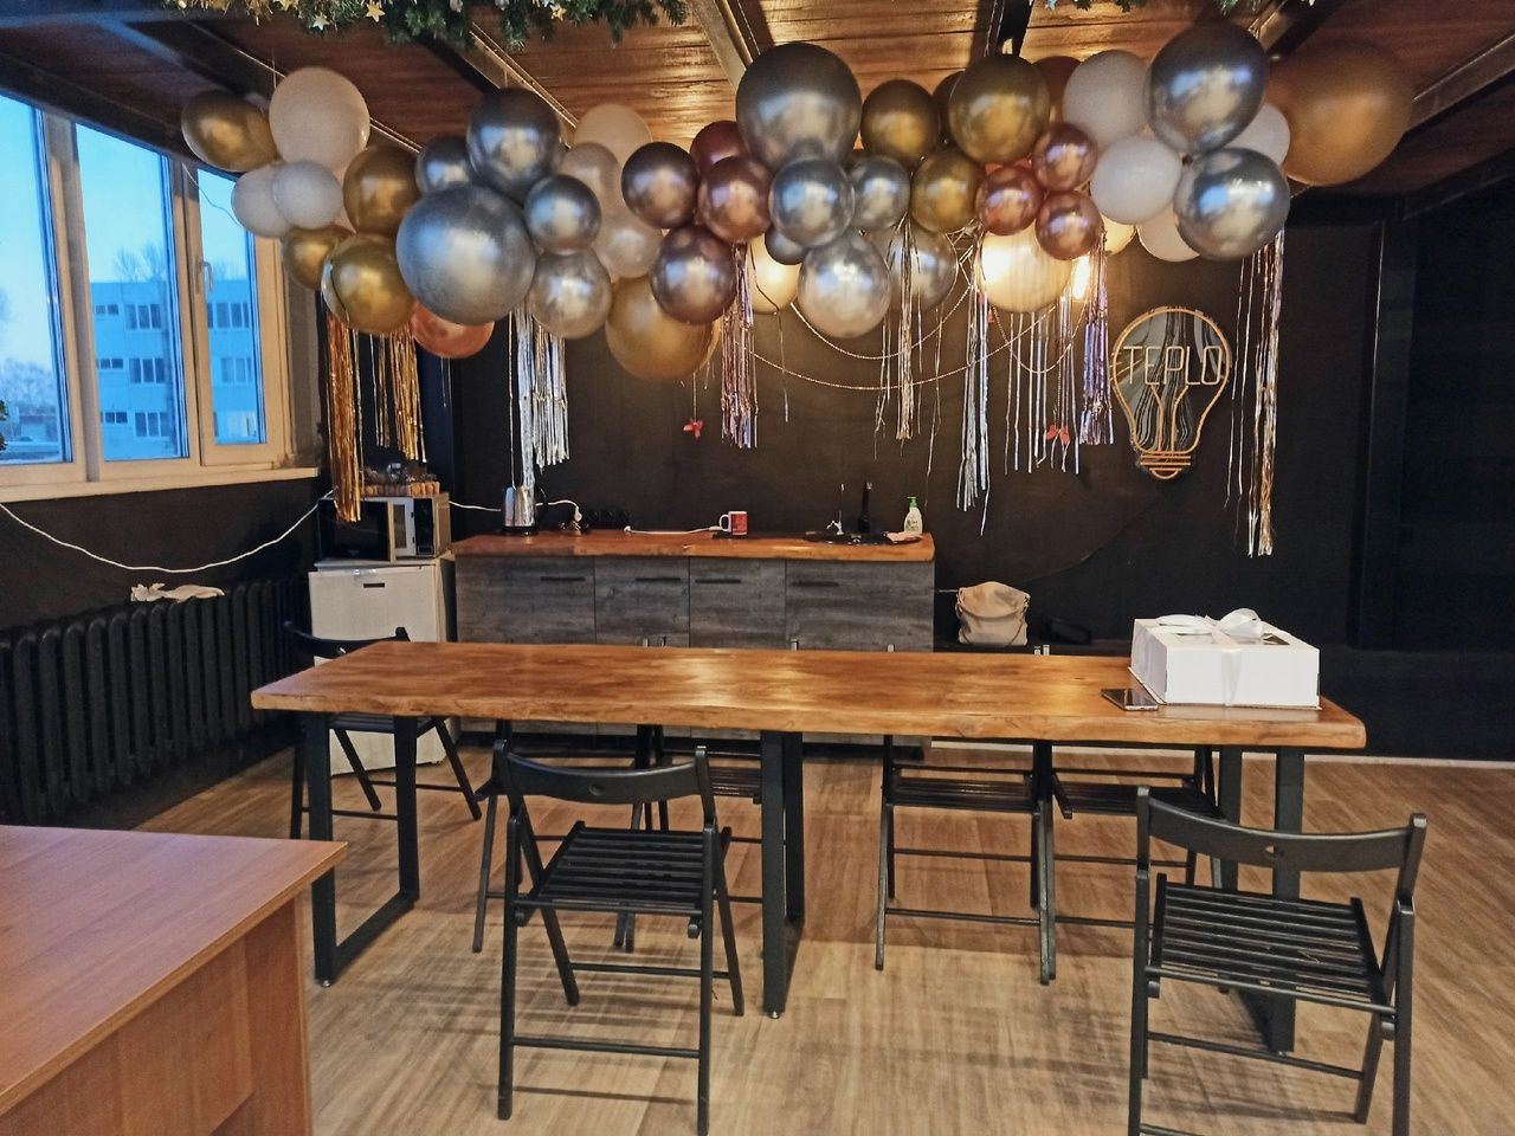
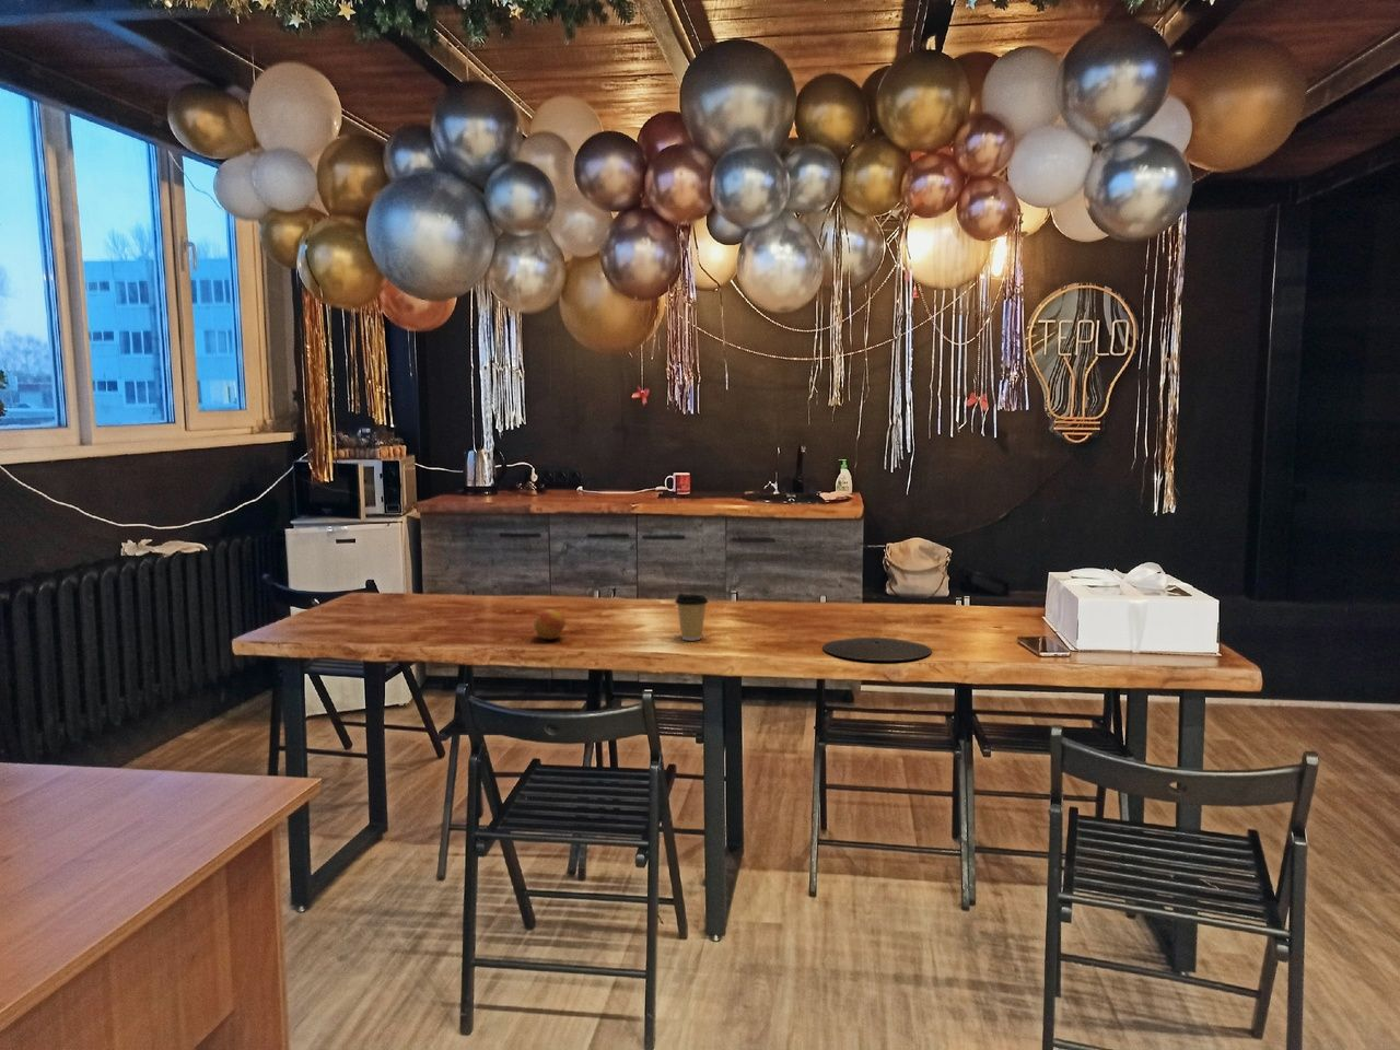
+ fruit (549, 624)
+ plate (876, 645)
+ coffee cup (691, 615)
